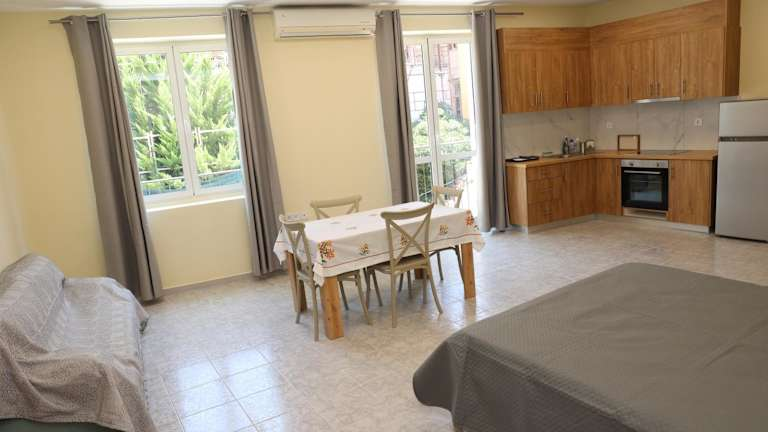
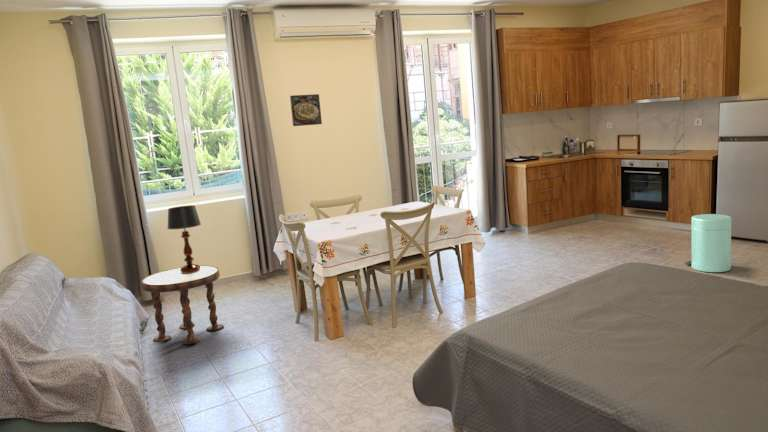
+ table lamp (186, 239)
+ side table (185, 304)
+ trash can (707, 241)
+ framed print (306, 110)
